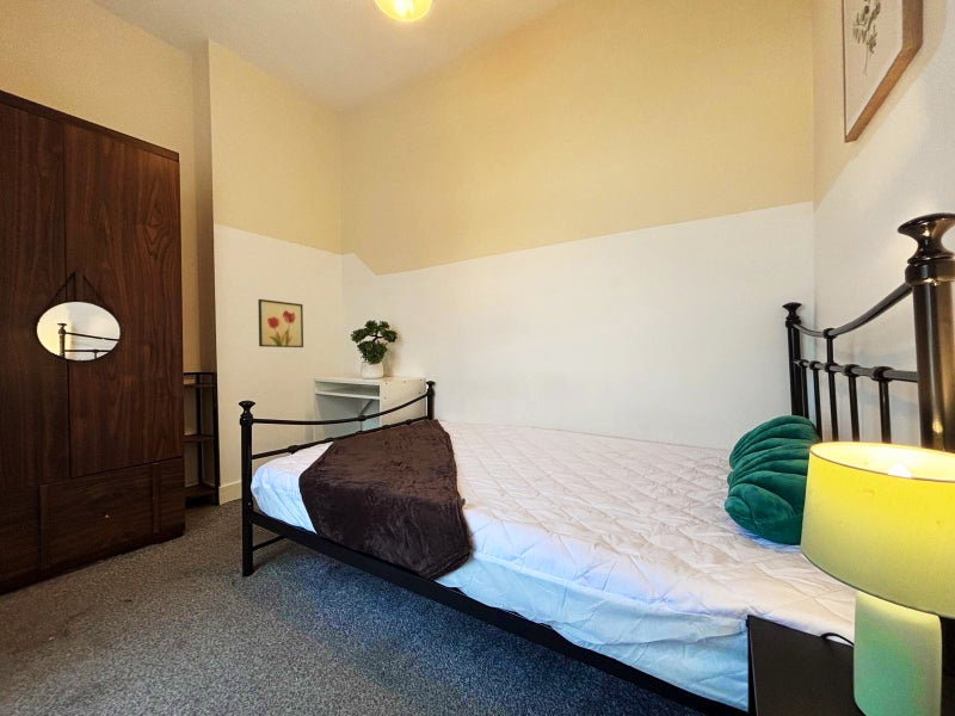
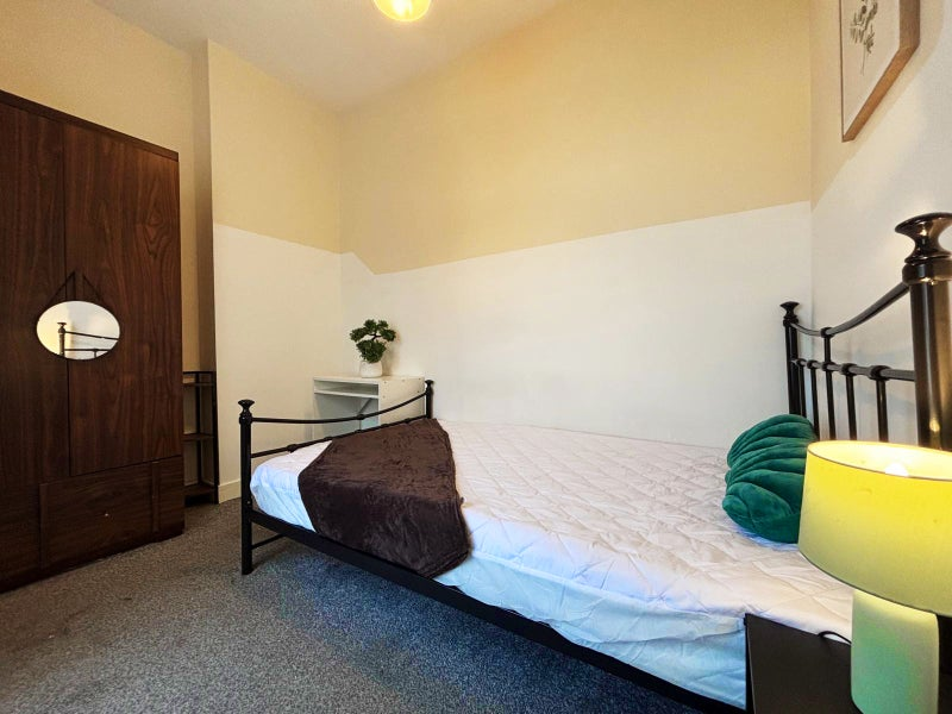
- wall art (281, 323)
